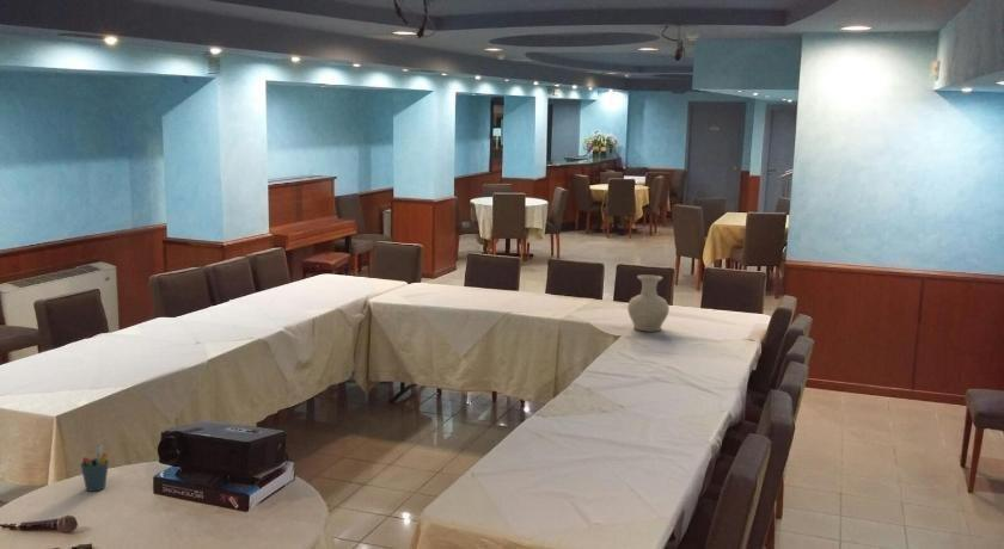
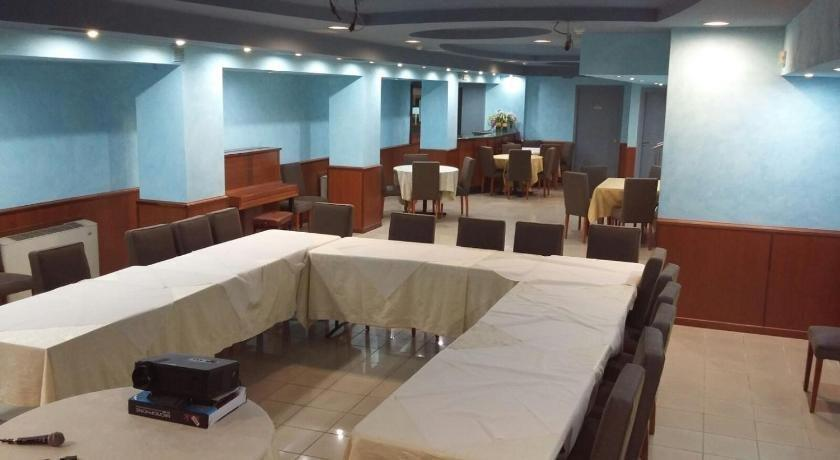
- vase (648, 302)
- pen holder (94, 468)
